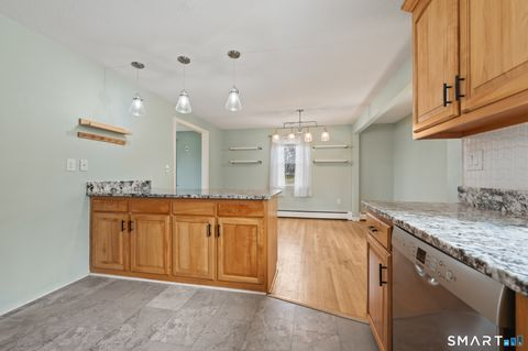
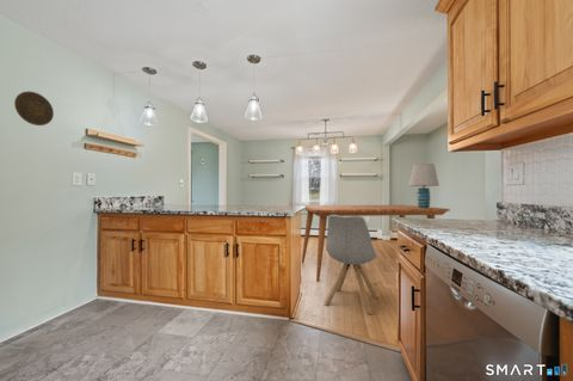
+ decorative plate (36, 109)
+ lamp (423, 185)
+ chair (351, 257)
+ dining table (366, 215)
